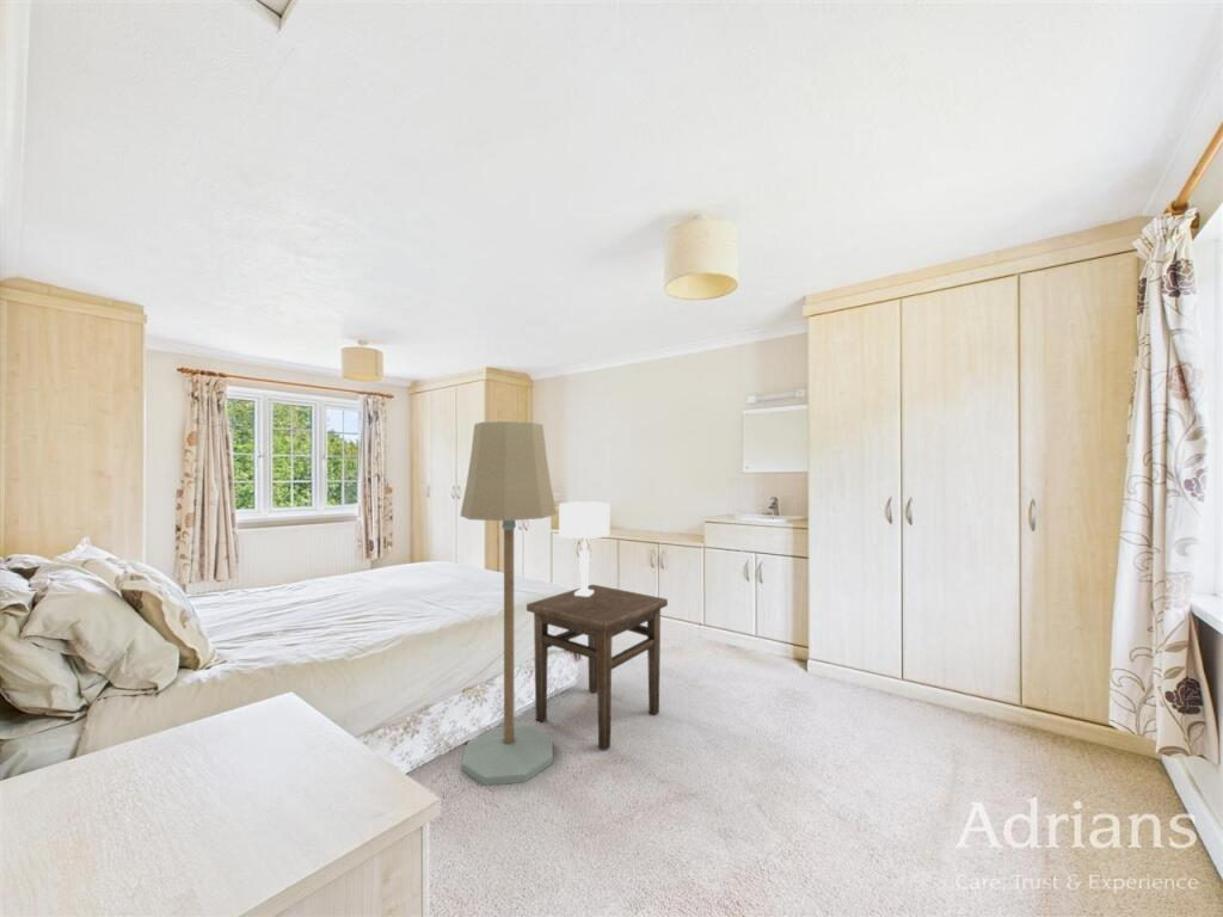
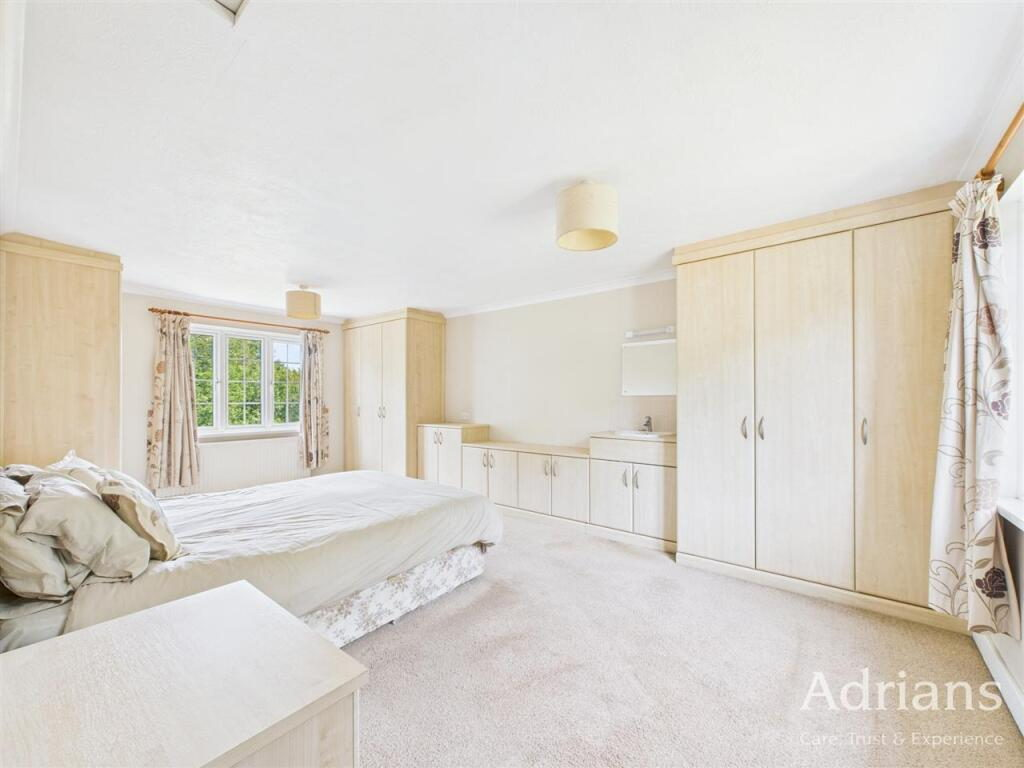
- table lamp (584, 548)
- side table (597, 658)
- floor lamp (509, 590)
